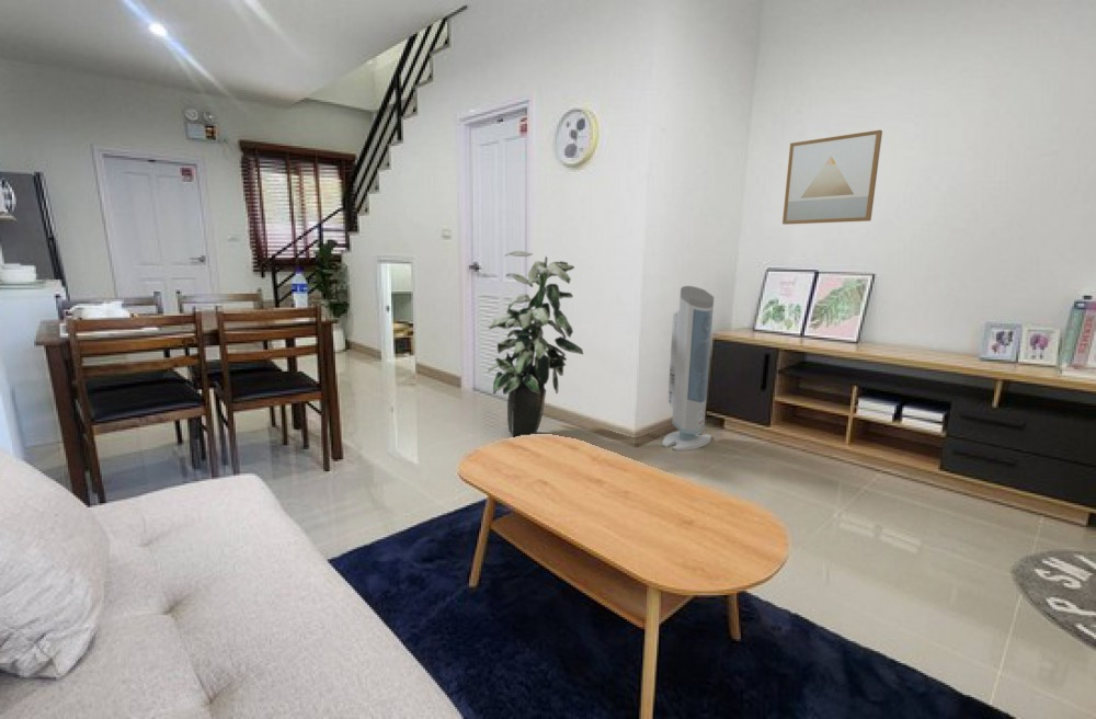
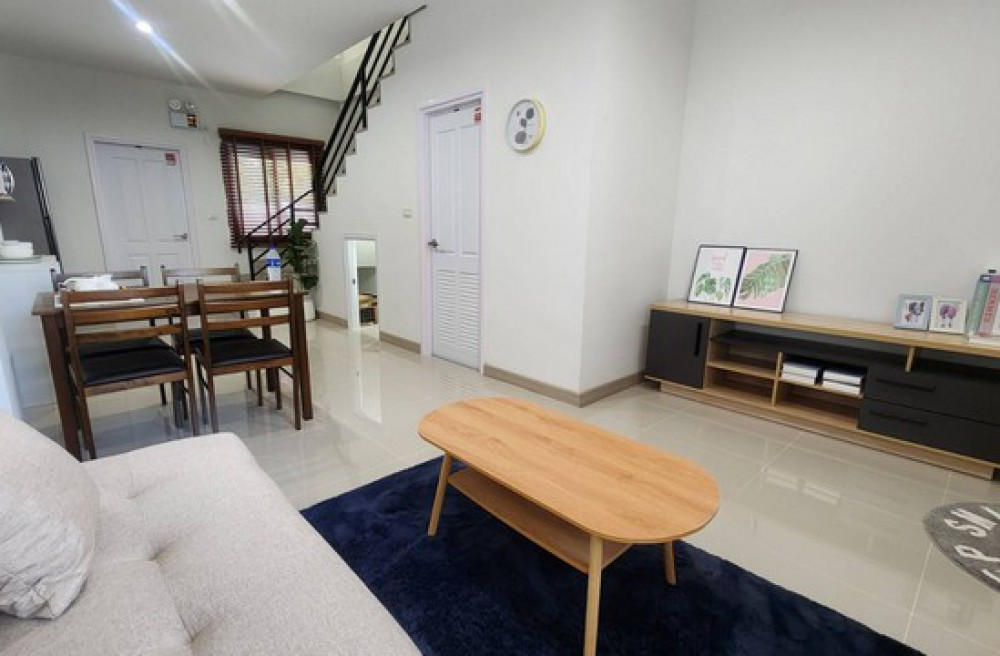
- air purifier (692, 366)
- indoor plant (529, 344)
- wall art (829, 180)
